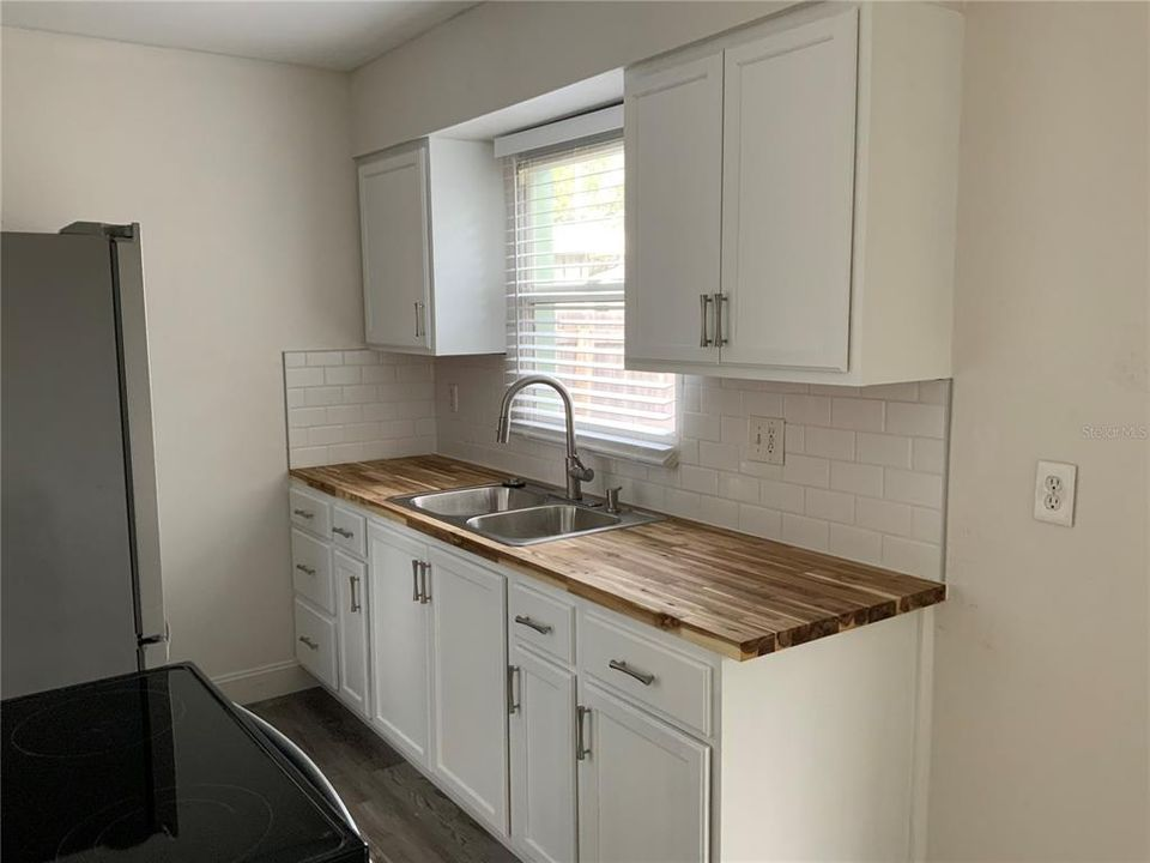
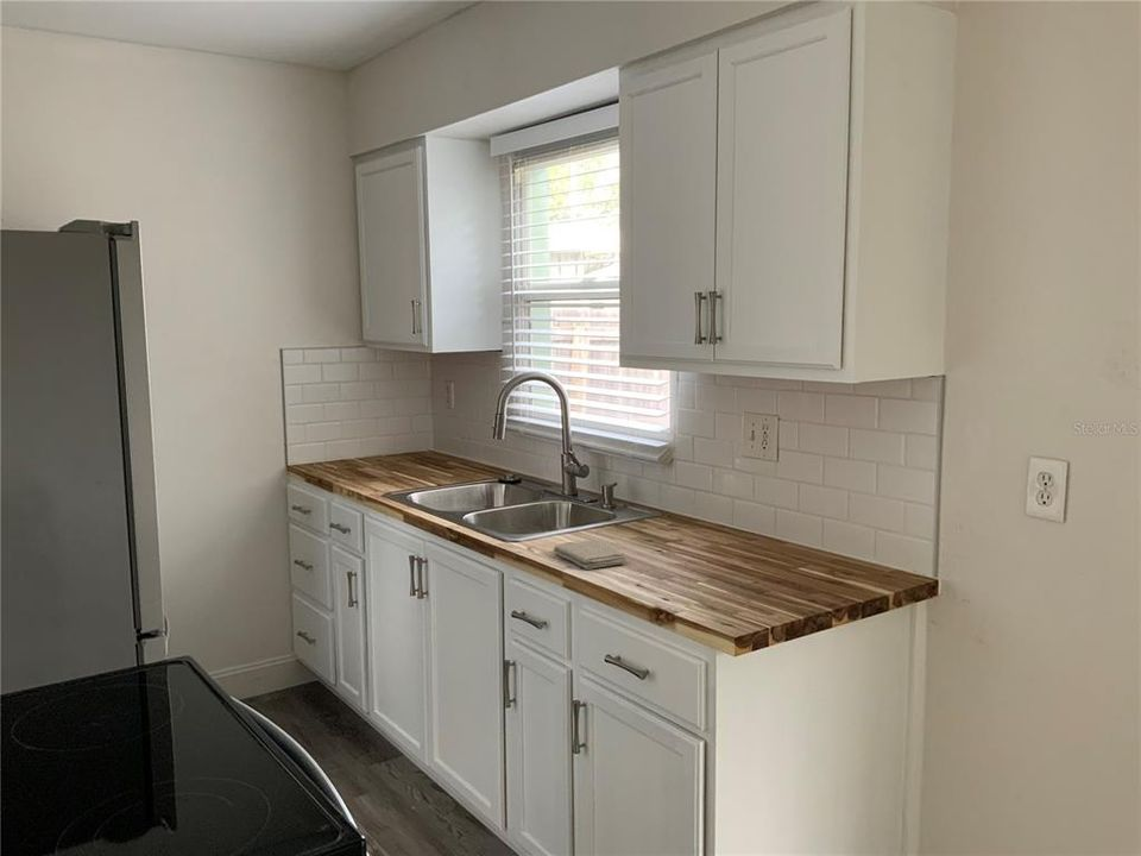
+ washcloth (590, 553)
